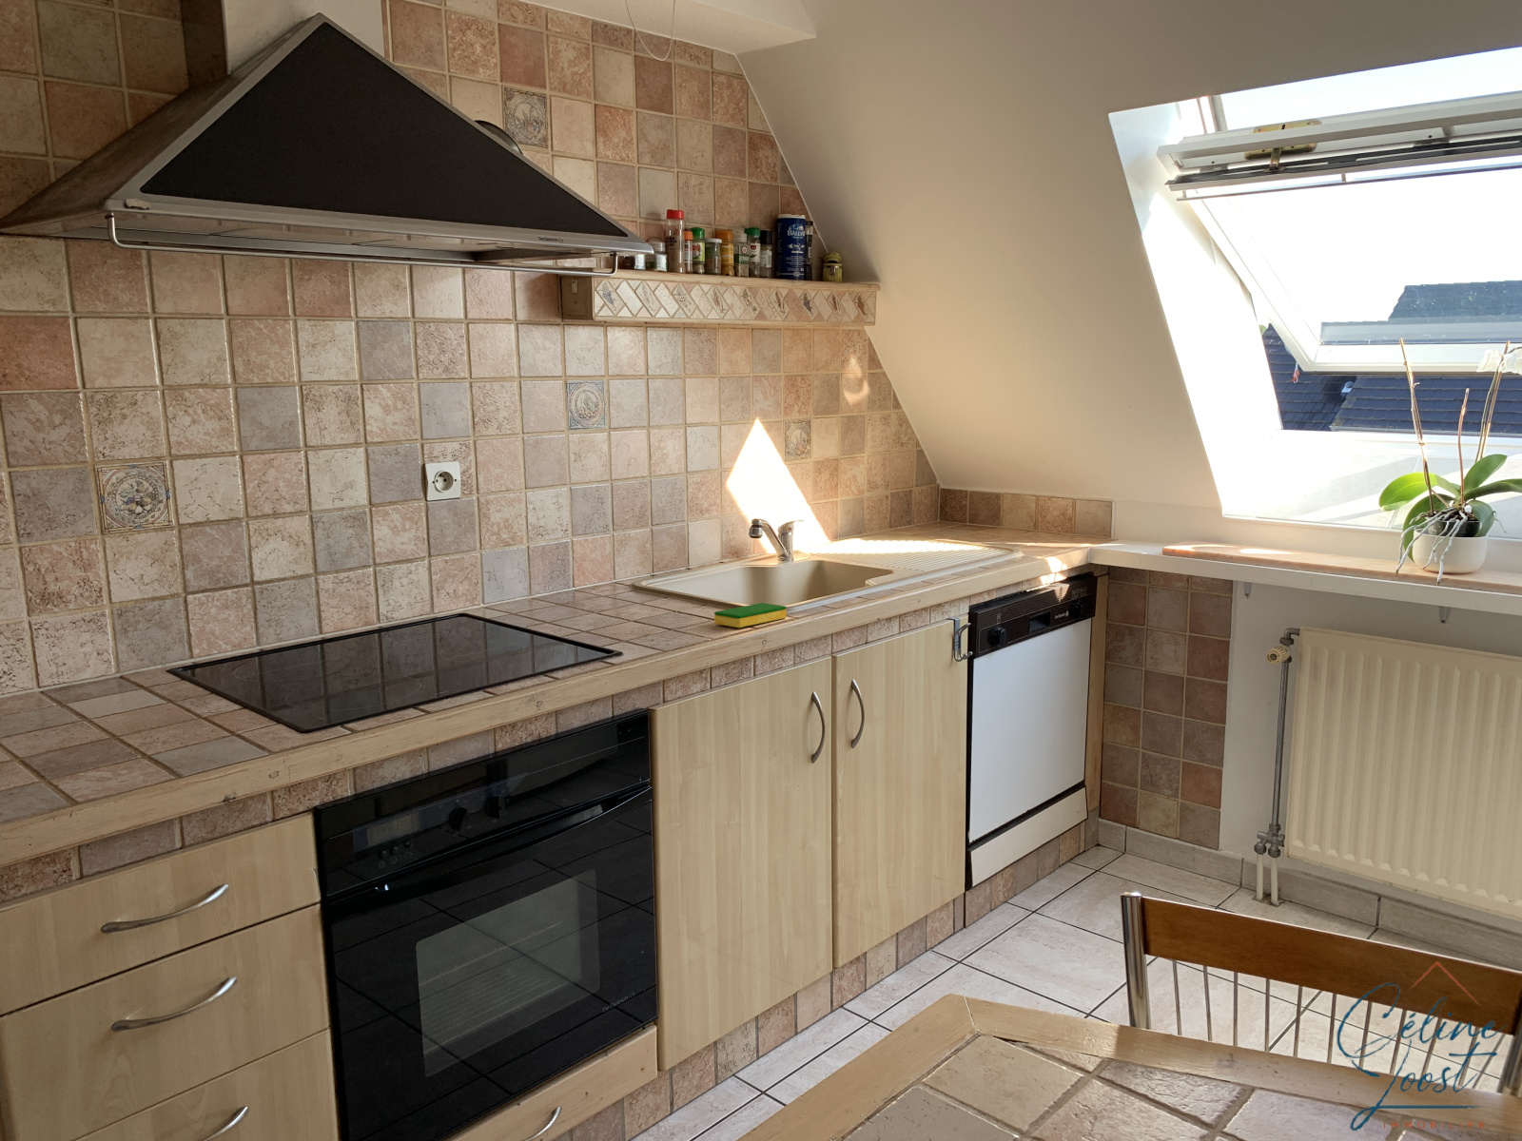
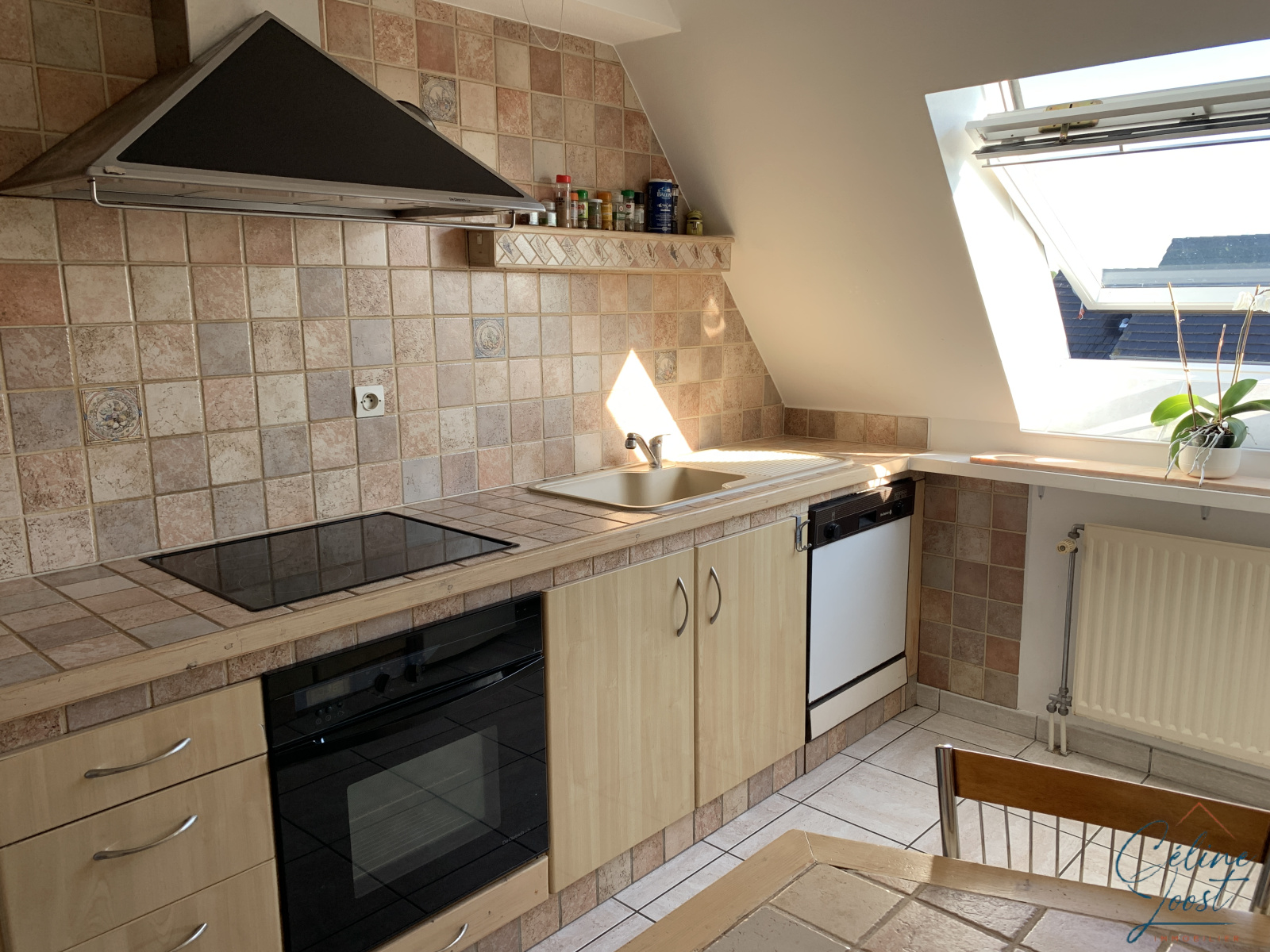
- dish sponge (750, 614)
